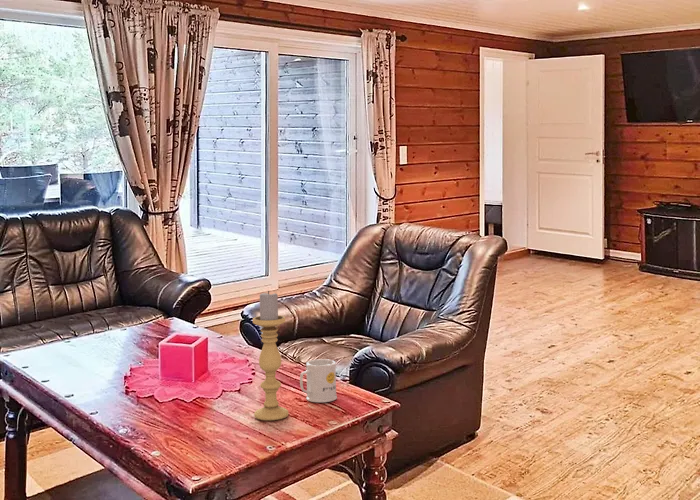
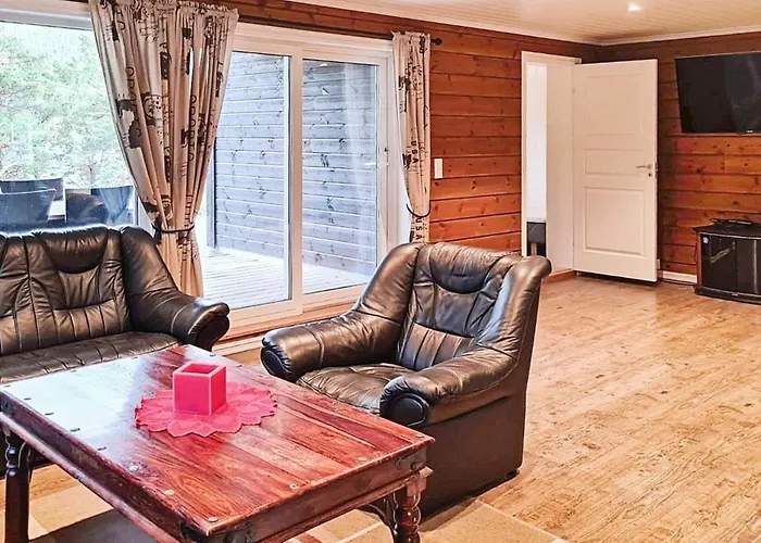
- candle holder (269, 353)
- mug (318, 381)
